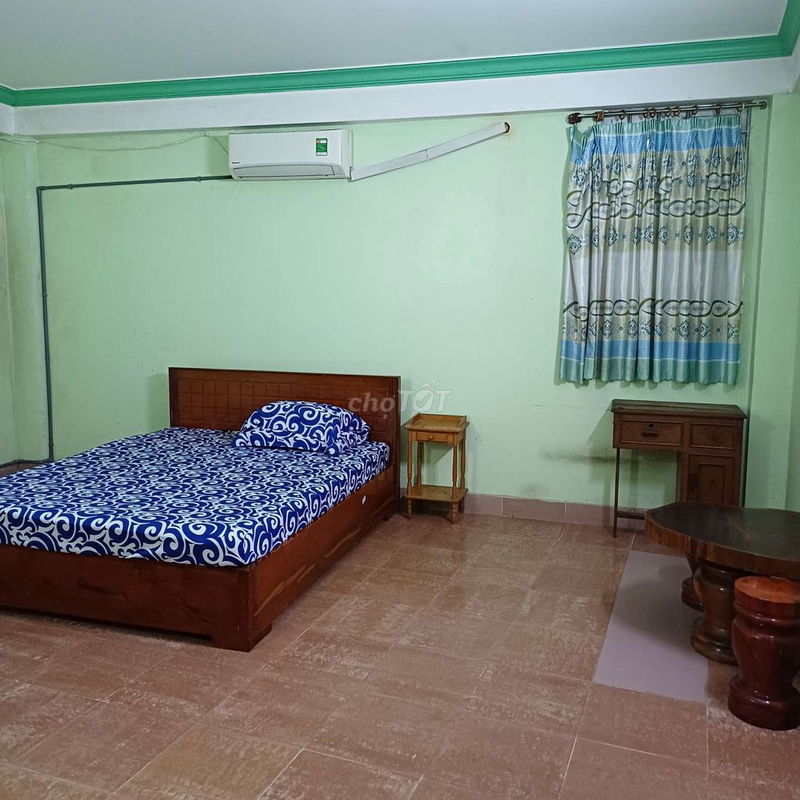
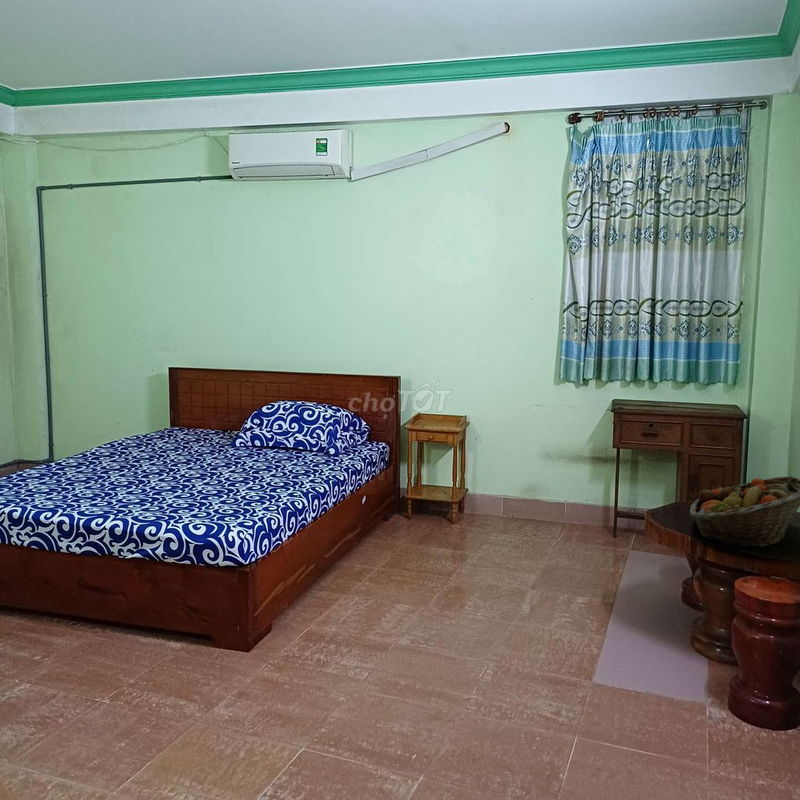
+ fruit basket (748, 507)
